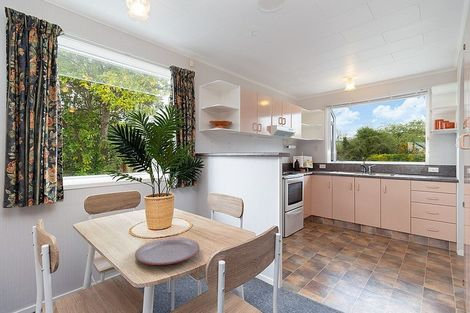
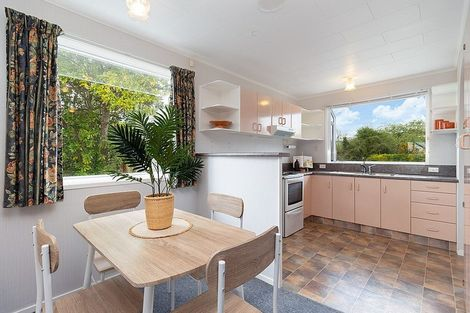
- plate (168, 251)
